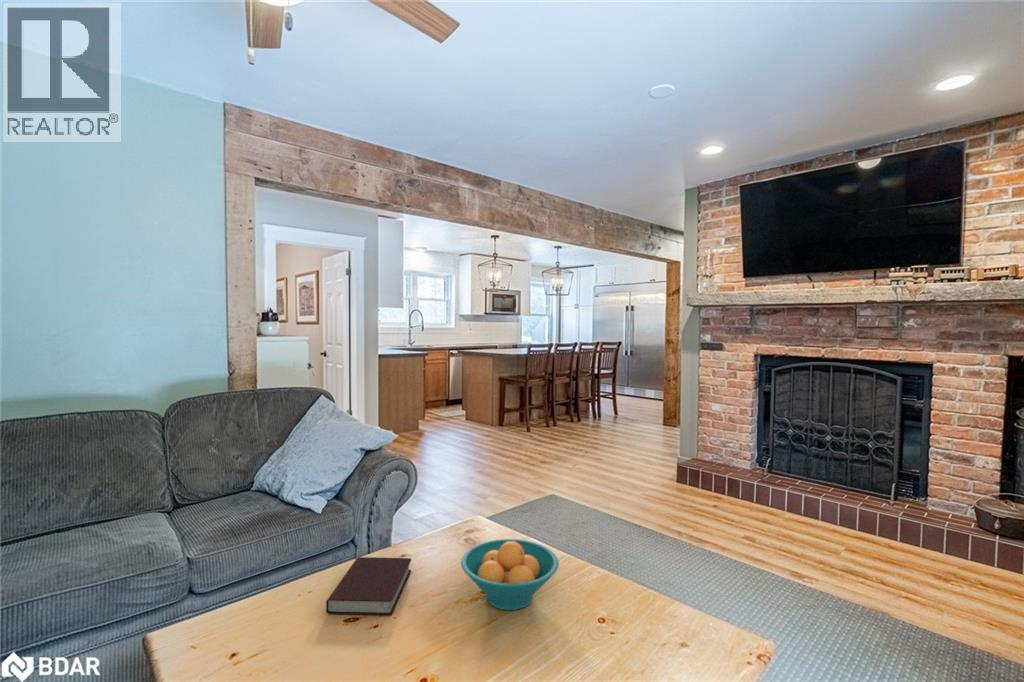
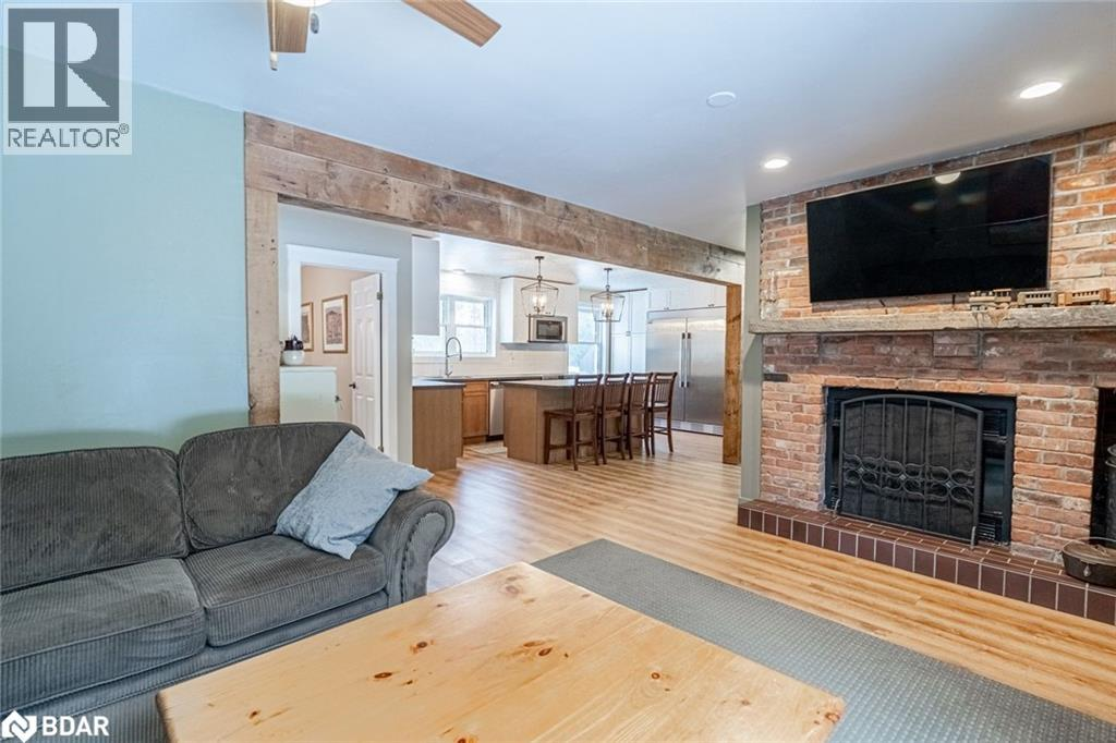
- book (372, 583)
- fruit bowl (509, 570)
